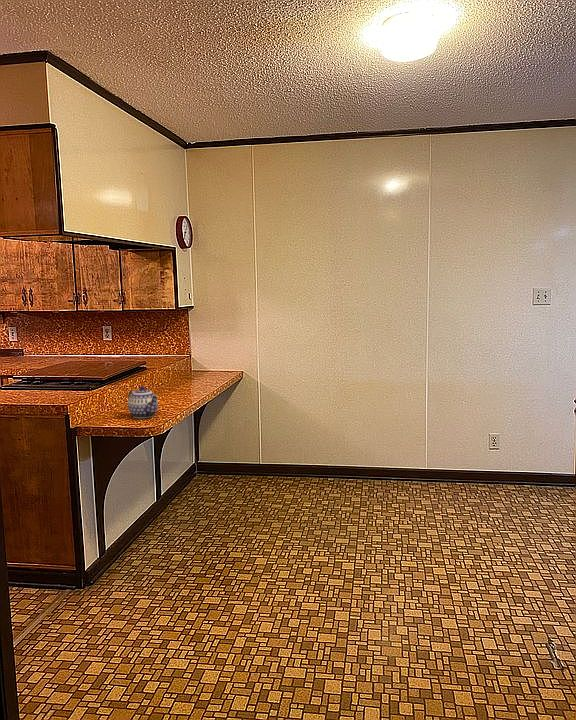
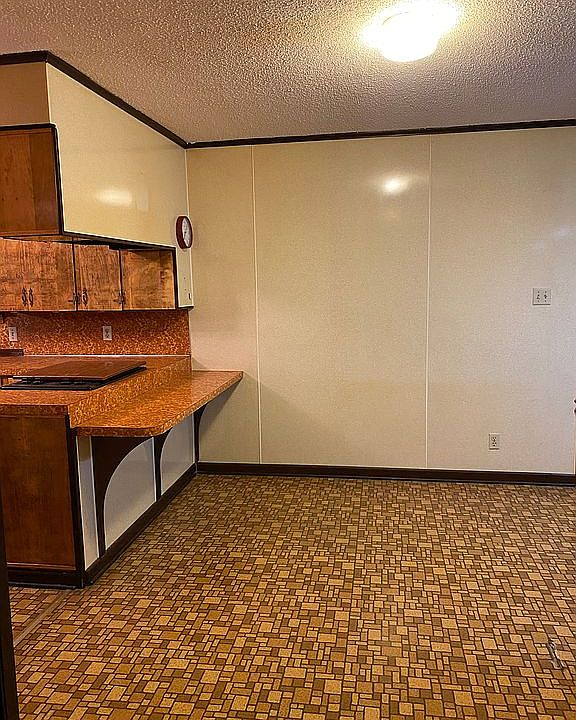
- teapot (142, 401)
